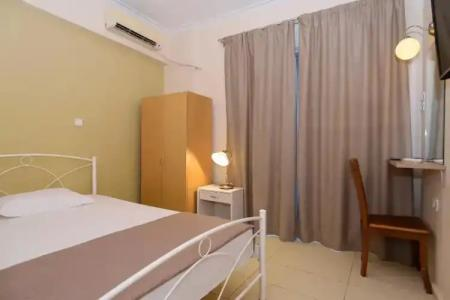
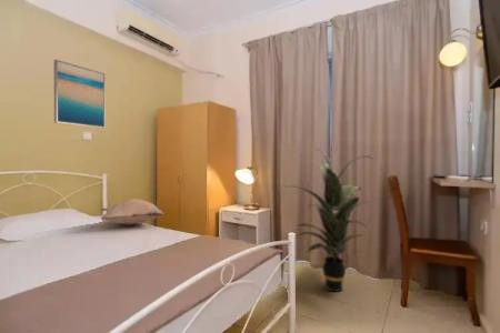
+ indoor plant (330, 216)
+ wall art (81, 95)
+ decorative pillow (131, 211)
